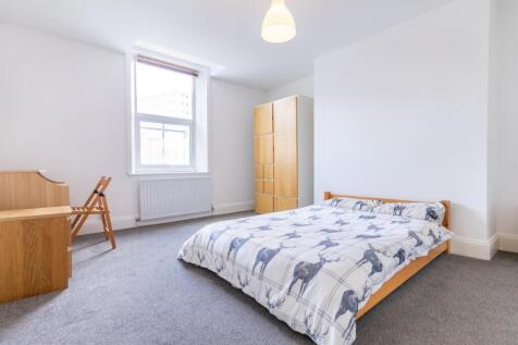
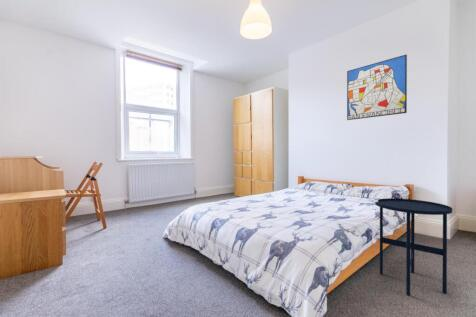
+ side table (410, 243)
+ wall art (374, 90)
